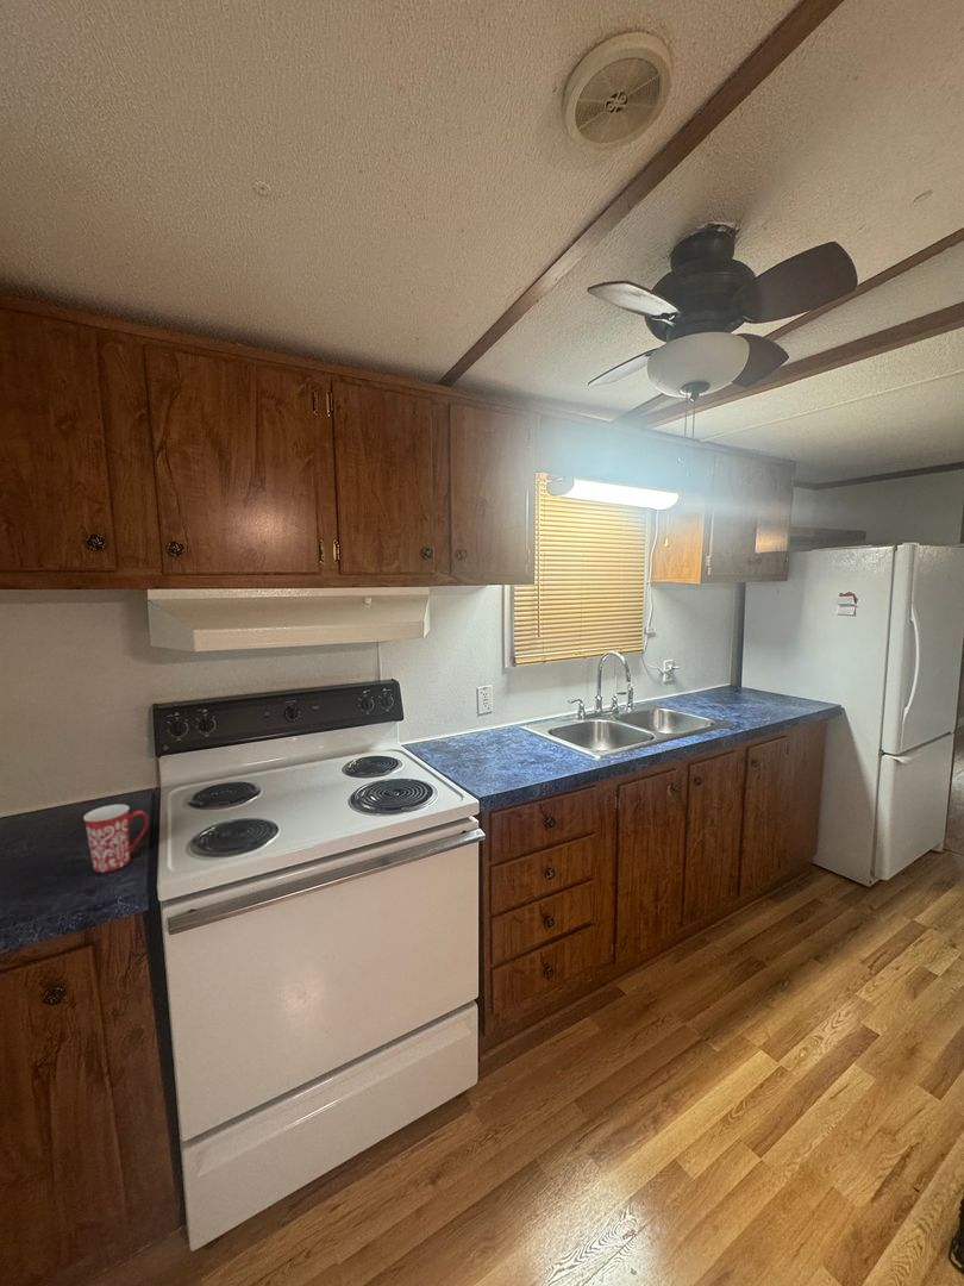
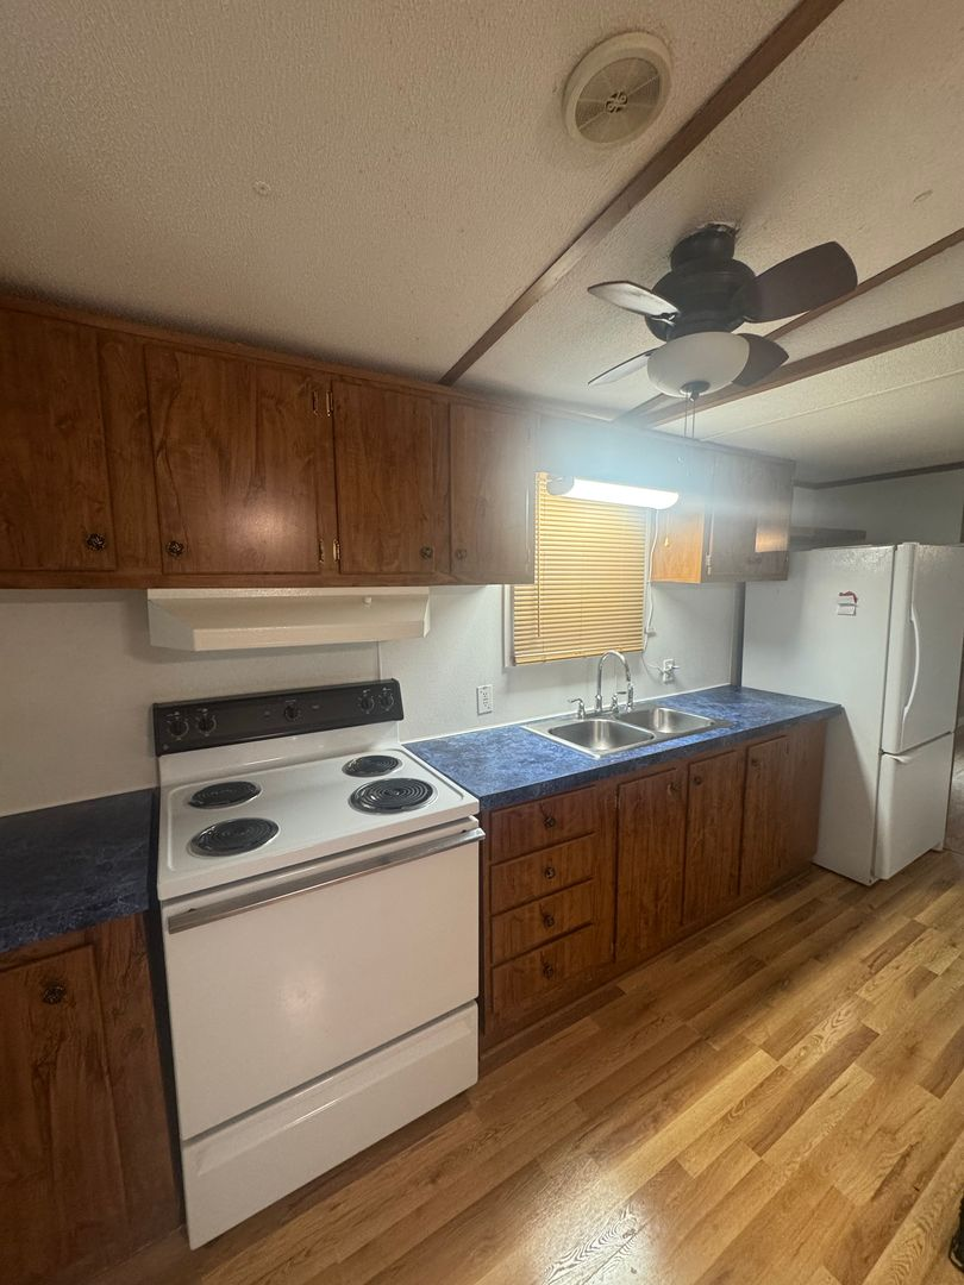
- mug (118, 836)
